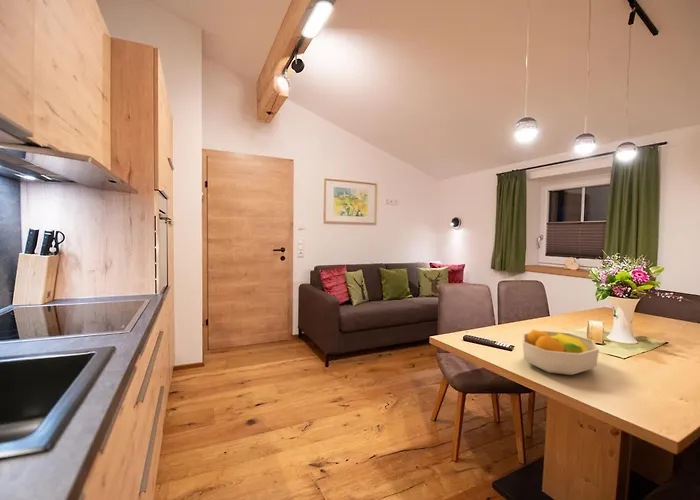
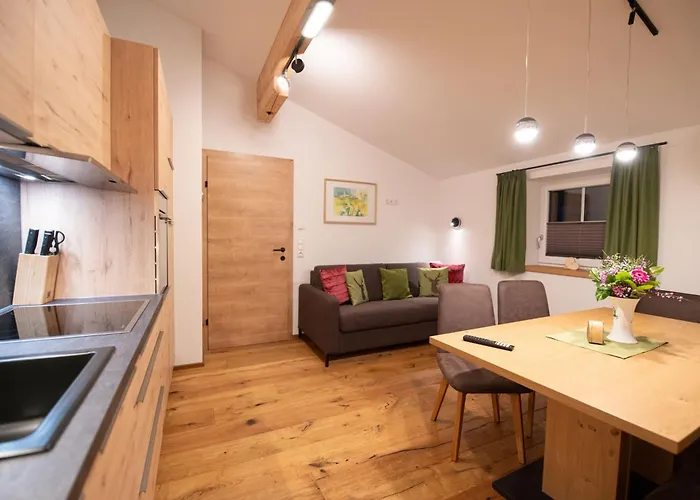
- fruit bowl (558, 347)
